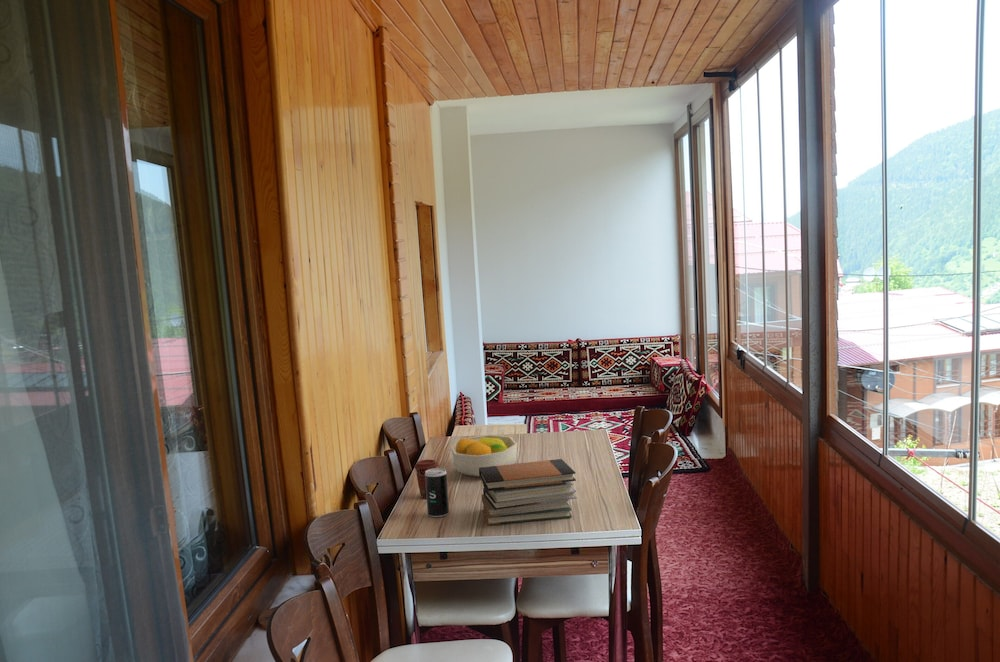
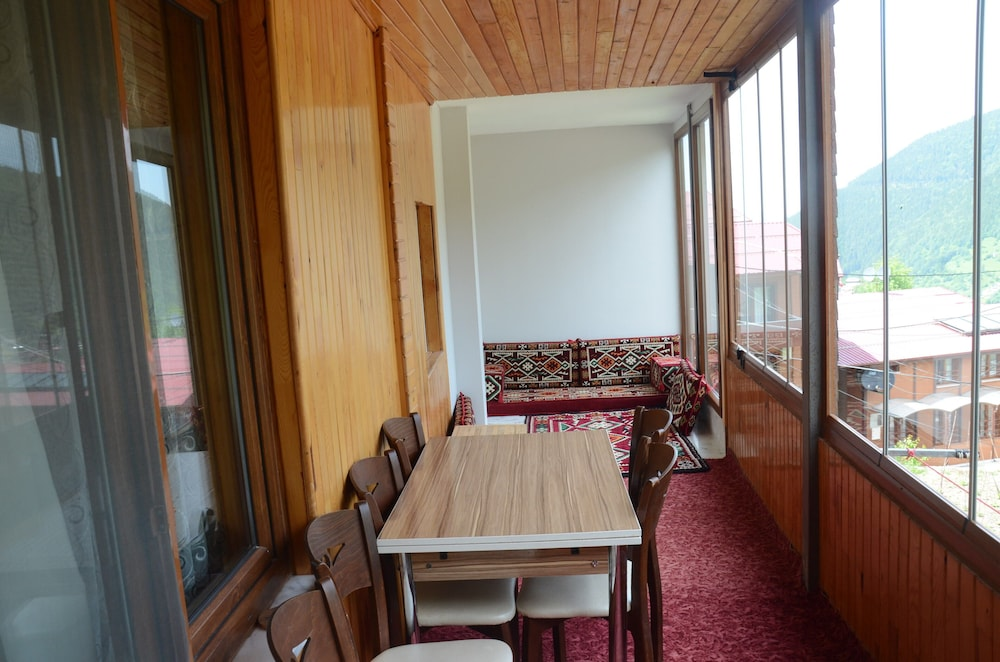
- fruit bowl (484, 451)
- book stack (527, 491)
- beverage can (436, 492)
- coffee cup (424, 479)
